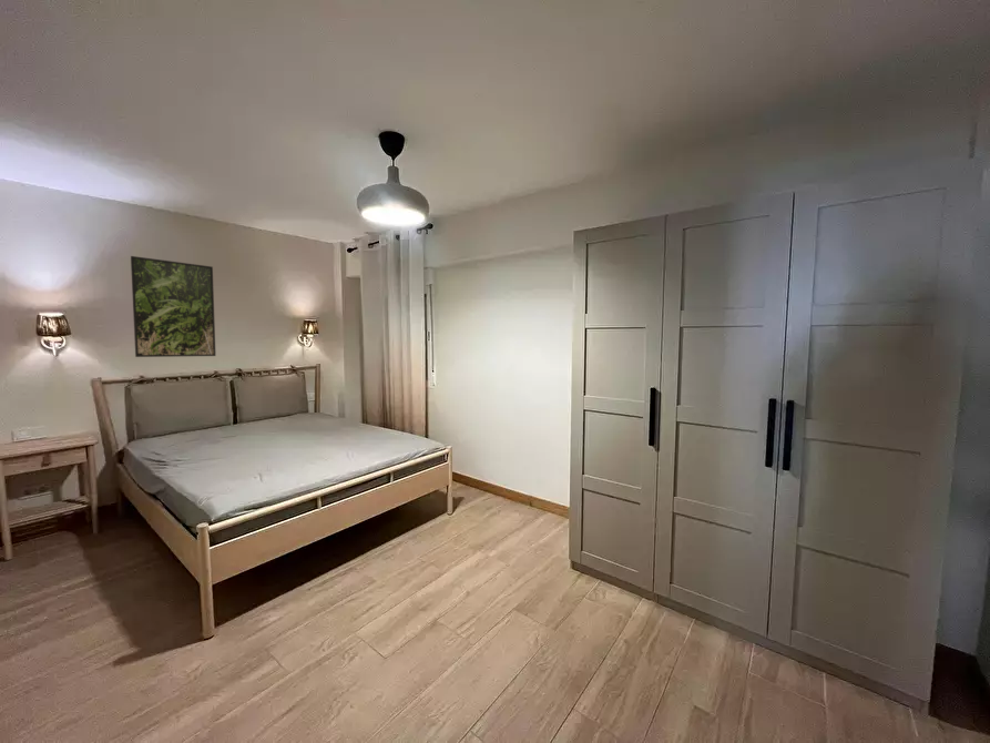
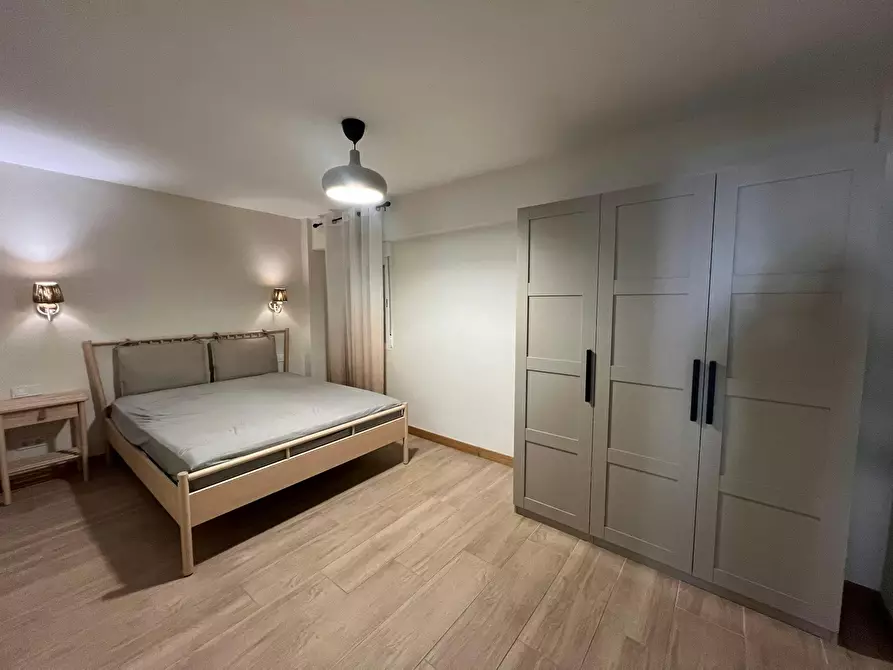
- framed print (175, 309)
